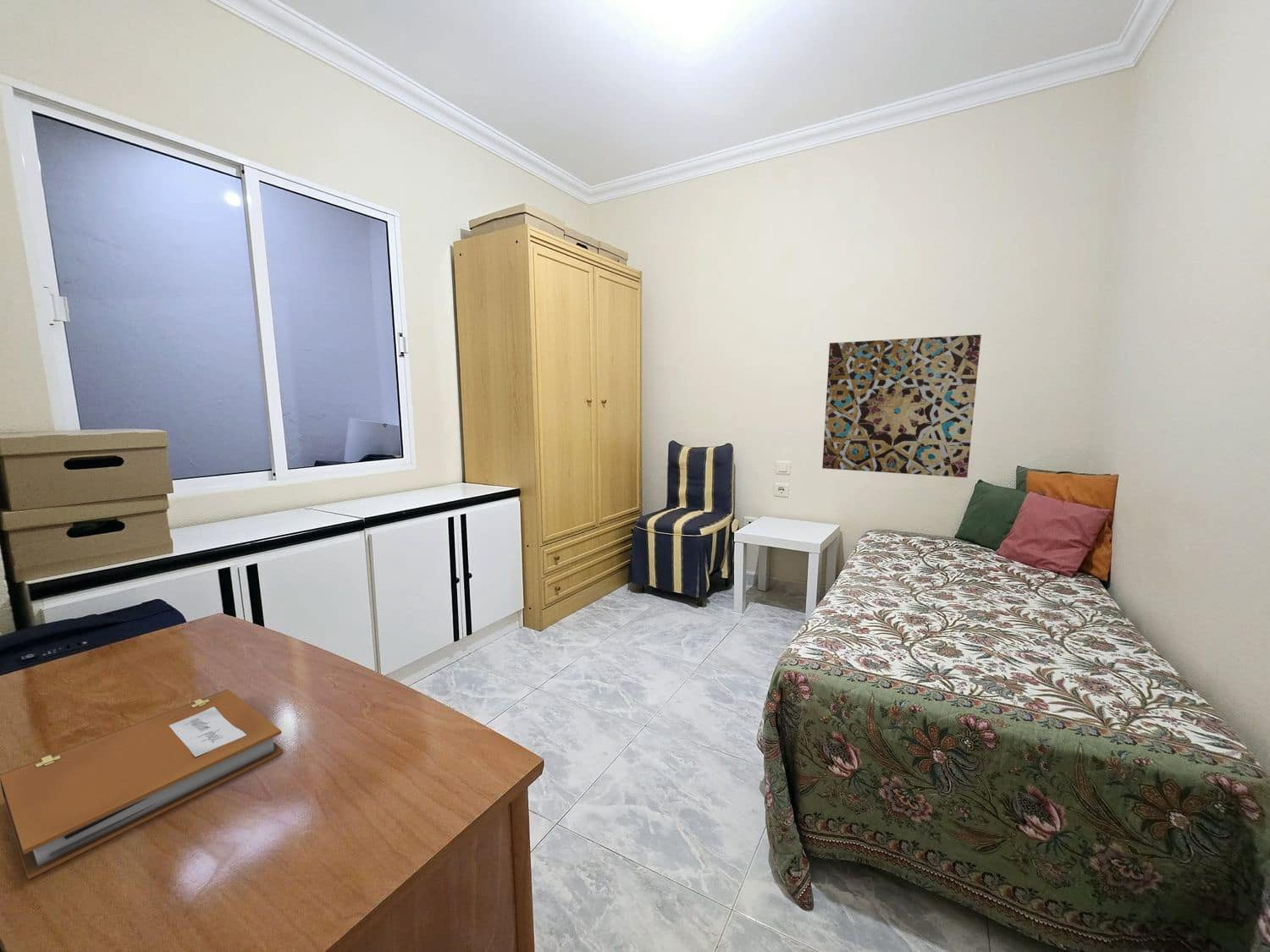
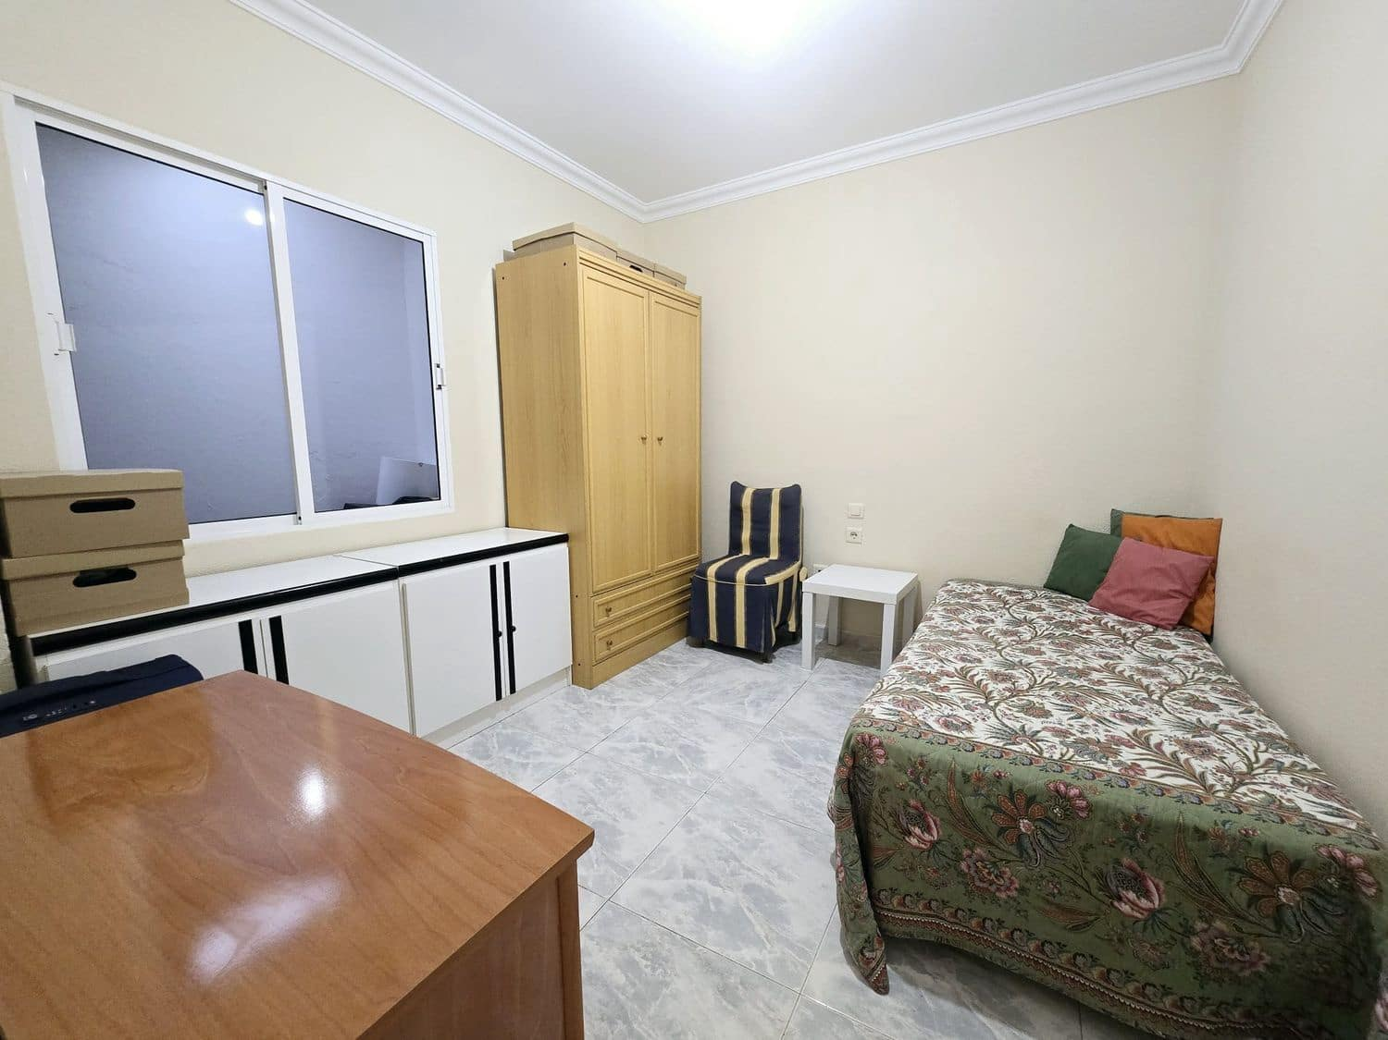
- wall art (895, 407)
- notebook (156, 758)
